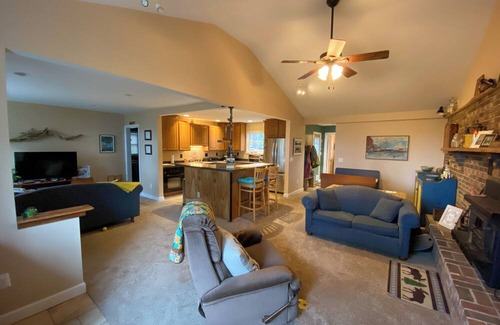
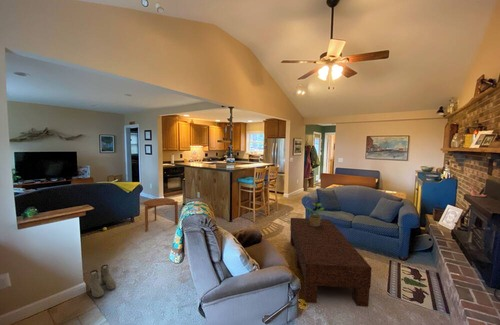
+ side table (155, 212)
+ potted plant (316, 215)
+ boots (102, 279)
+ coffee table (320, 251)
